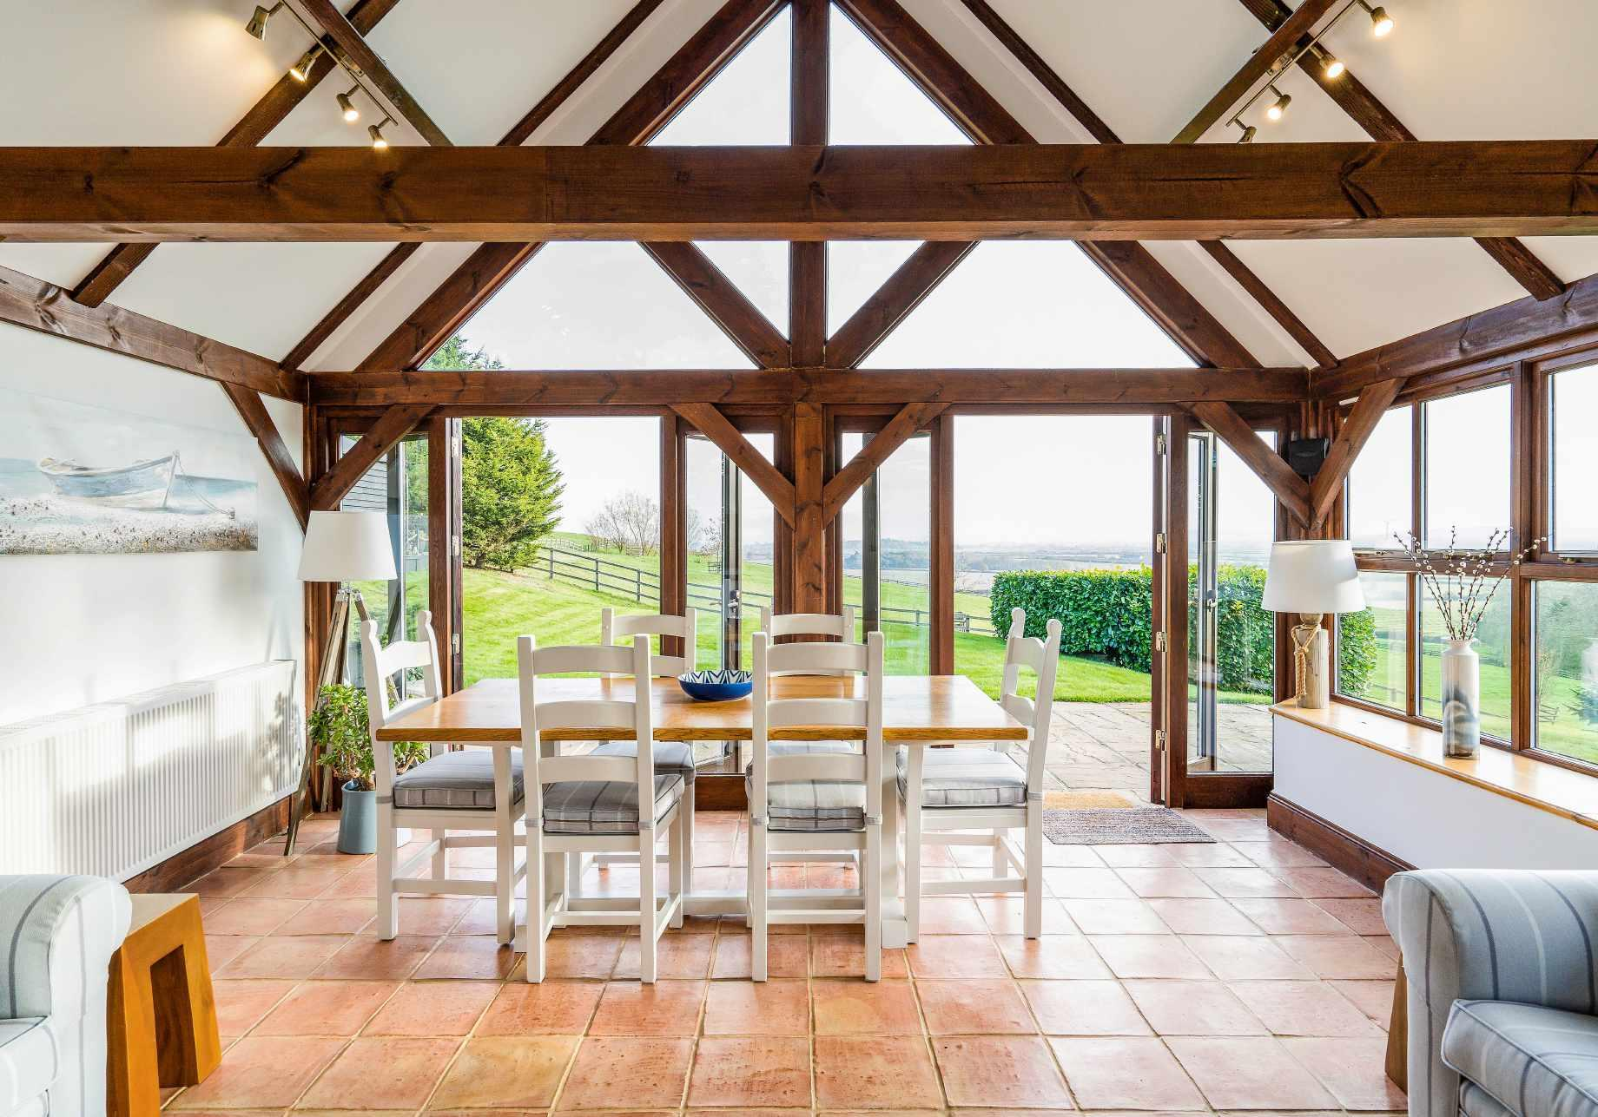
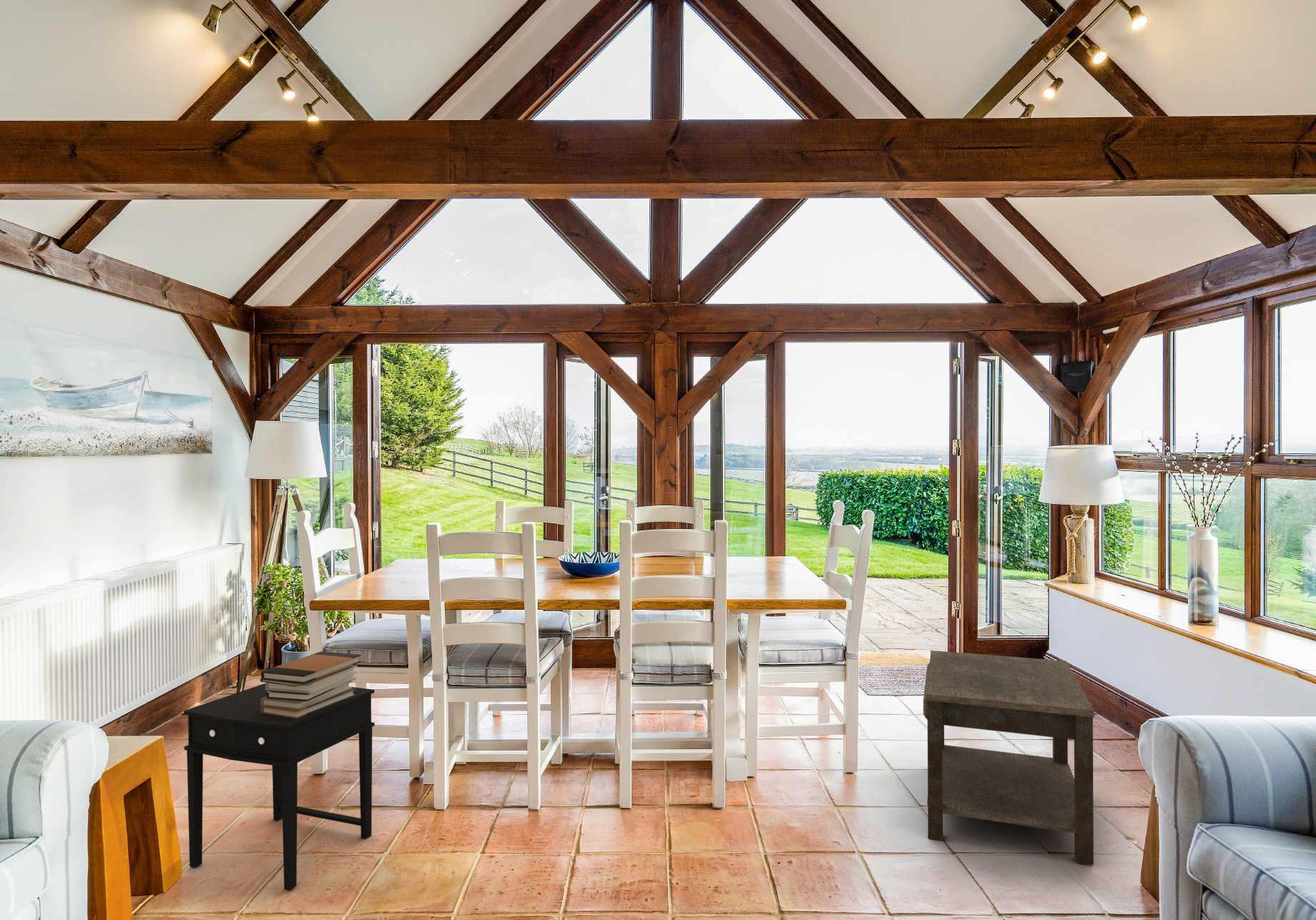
+ side table (1000, 751)
+ book stack (312, 682)
+ side table (282, 776)
